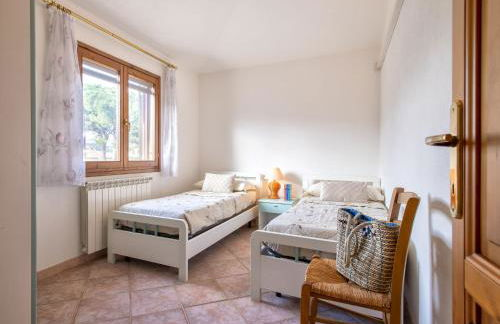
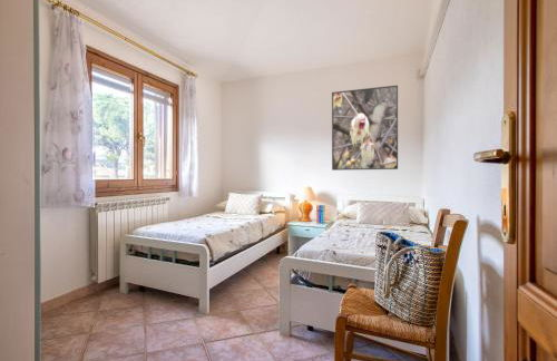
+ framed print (363, 129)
